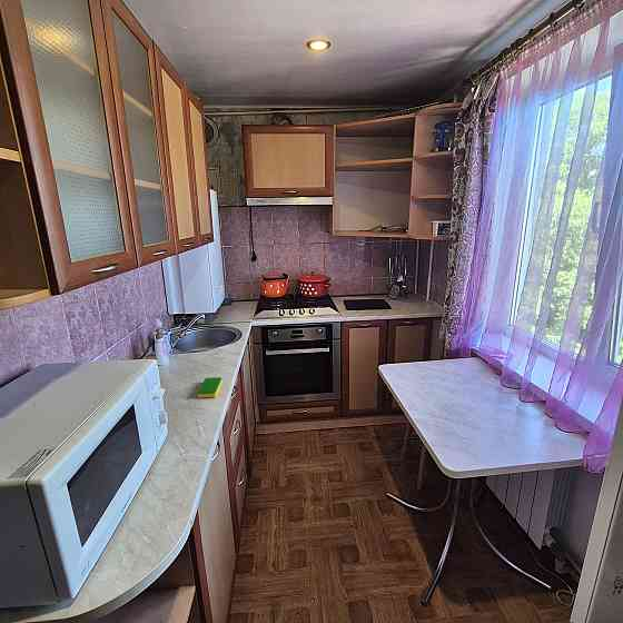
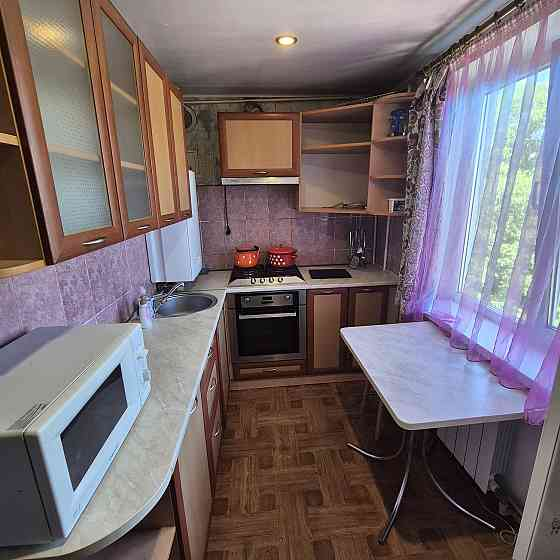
- dish sponge (210, 386)
